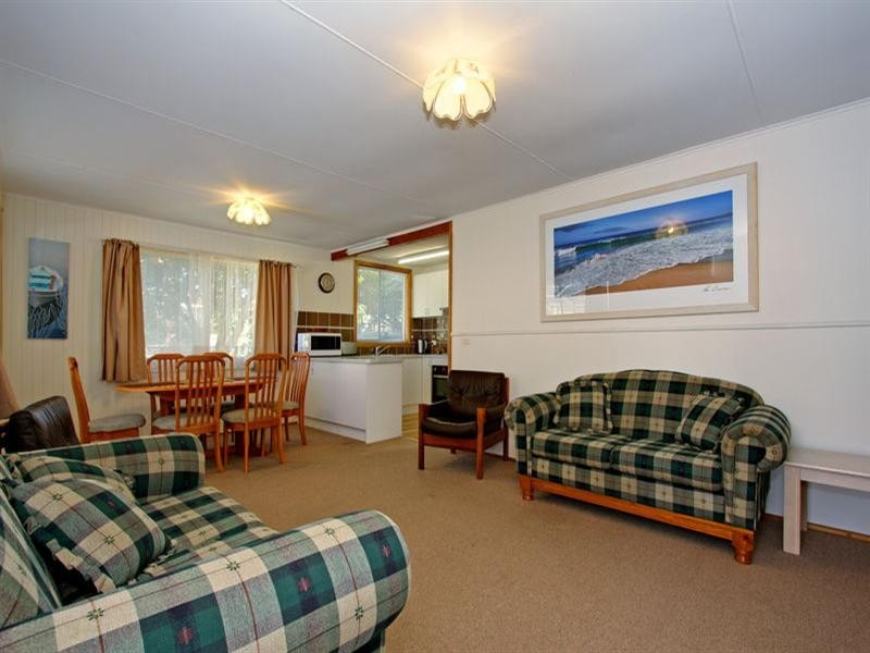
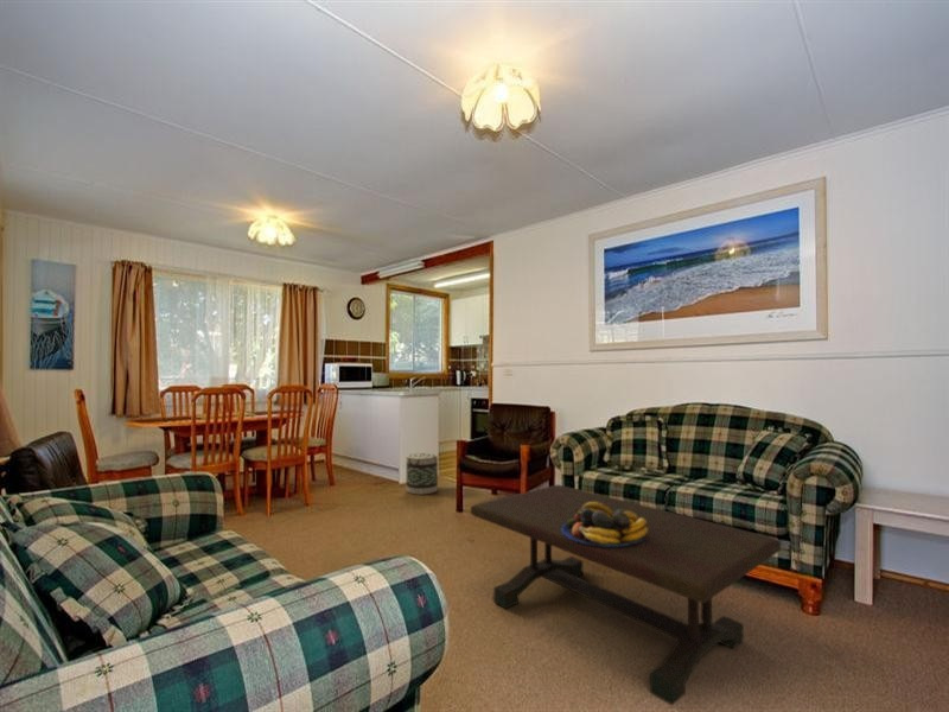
+ fruit bowl (601, 517)
+ coffee table (610, 567)
+ basket (422, 471)
